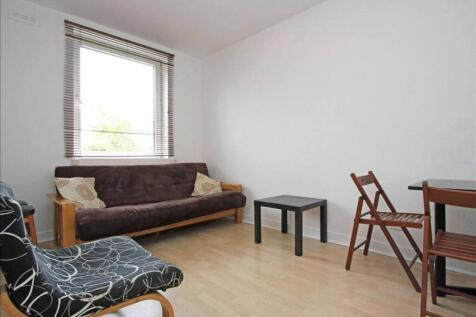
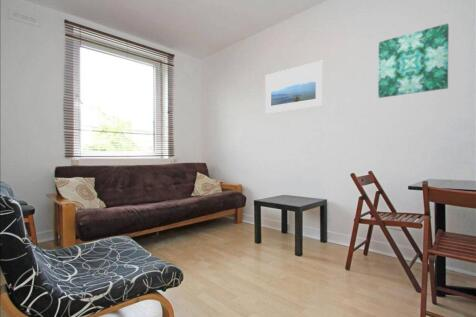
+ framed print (291, 89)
+ wall art (411, 63)
